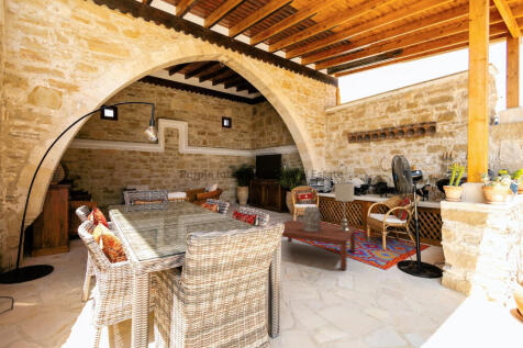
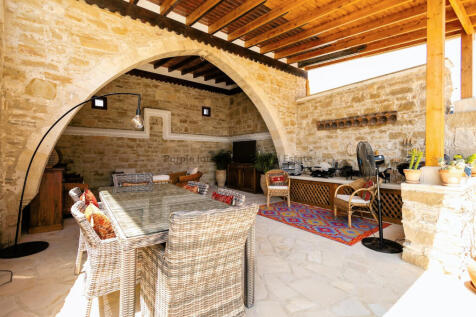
- coffee table (312, 240)
- decorative urn (311, 217)
- lamp (344, 206)
